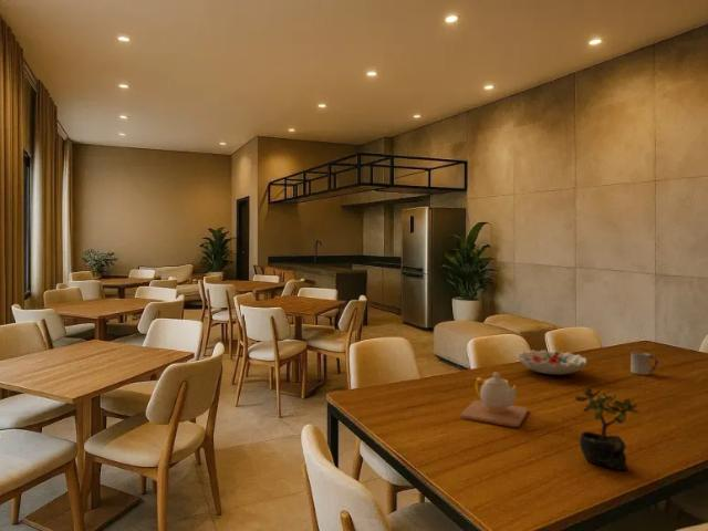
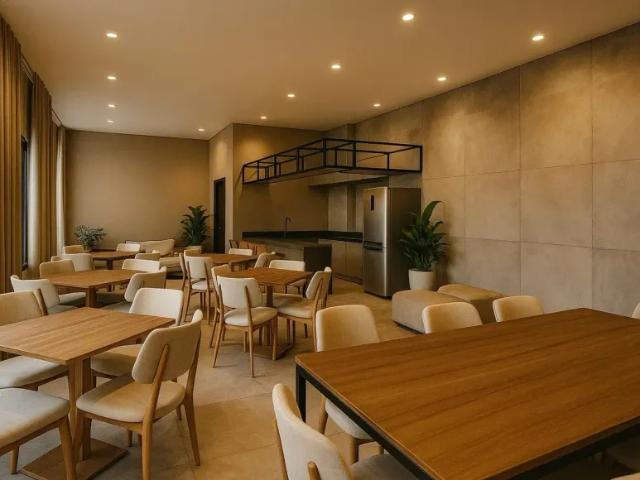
- cup (644, 363)
- teapot (494, 394)
- decorative bowl (551, 363)
- succulent plant (605, 426)
